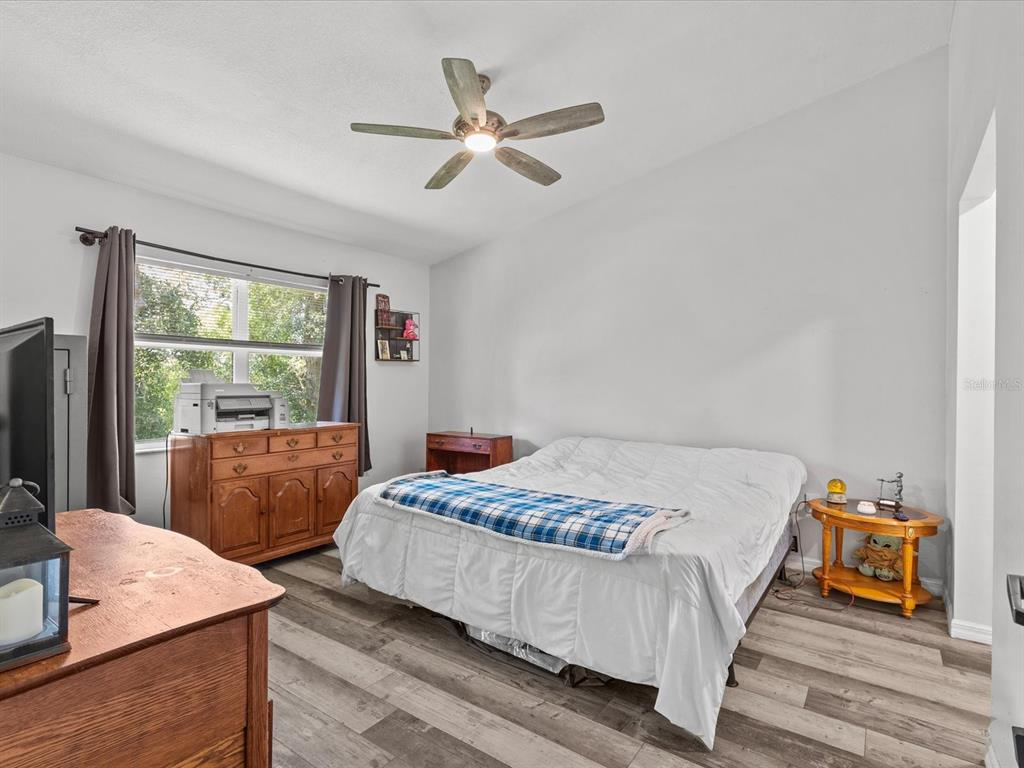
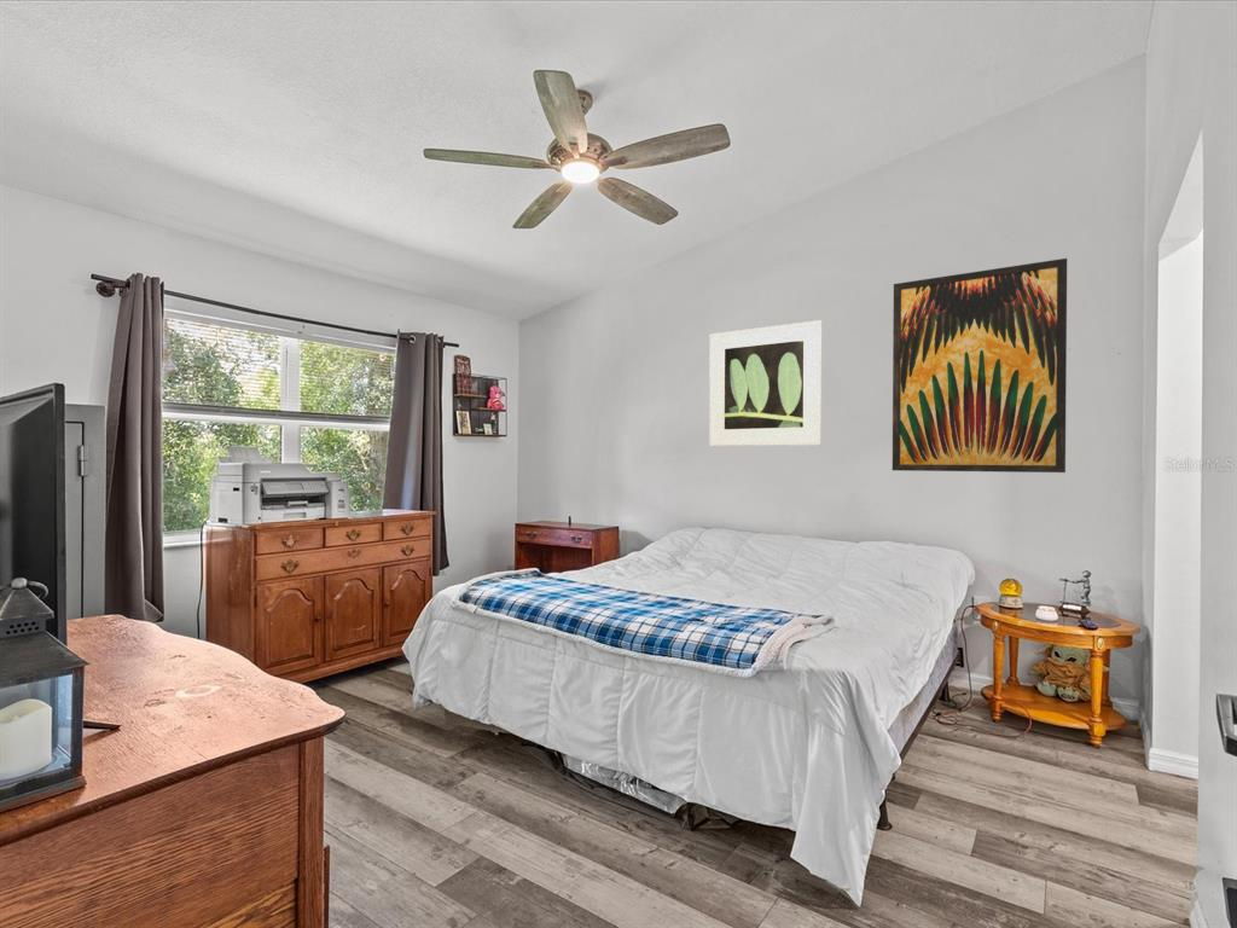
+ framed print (762, 387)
+ wall art (974, 371)
